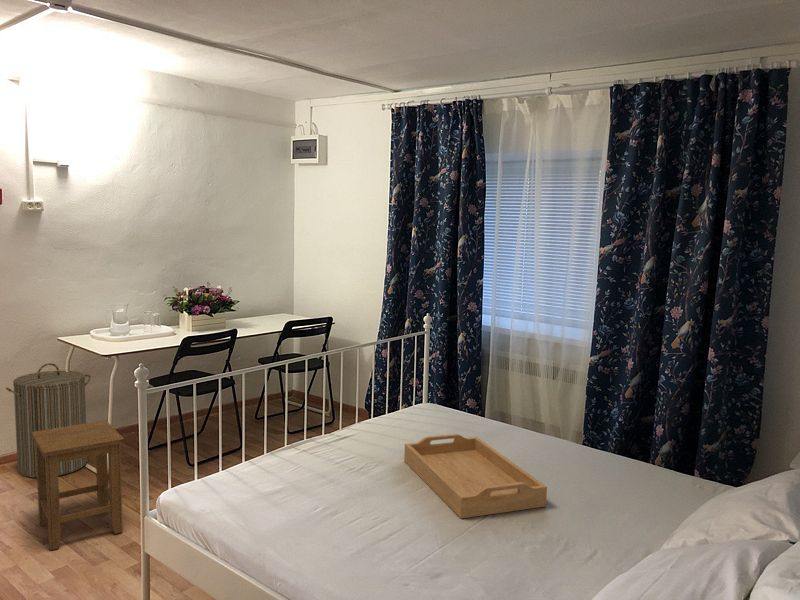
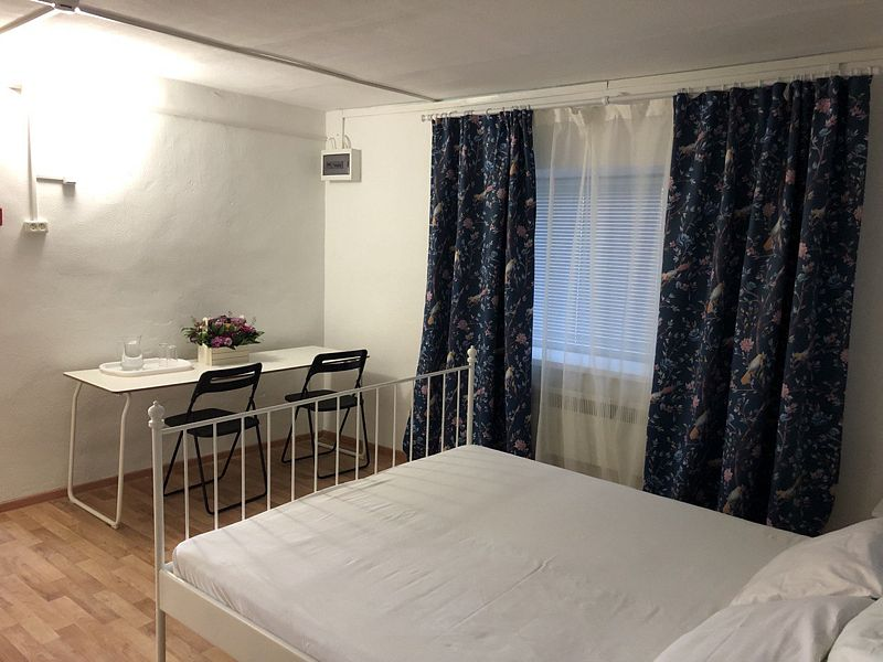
- stool (79, 488)
- laundry hamper (51, 415)
- serving tray (469, 469)
